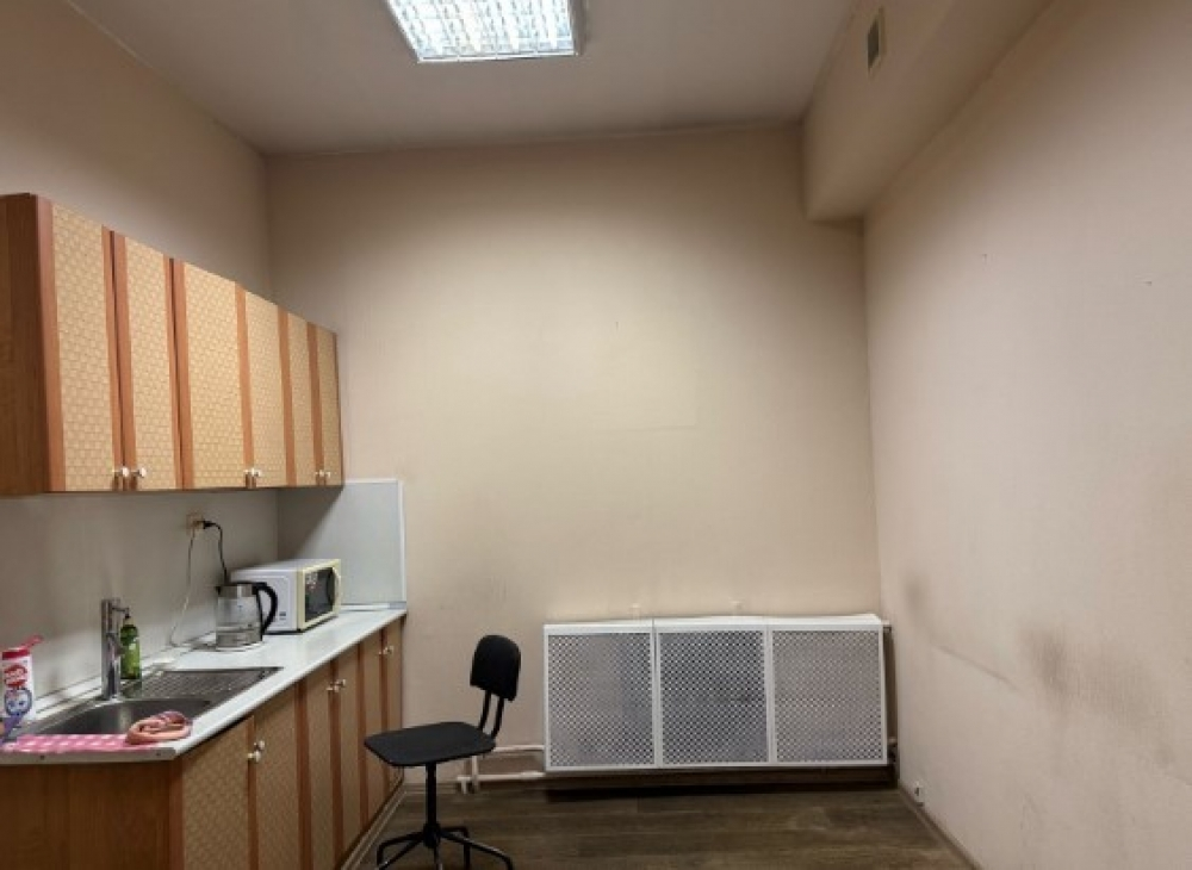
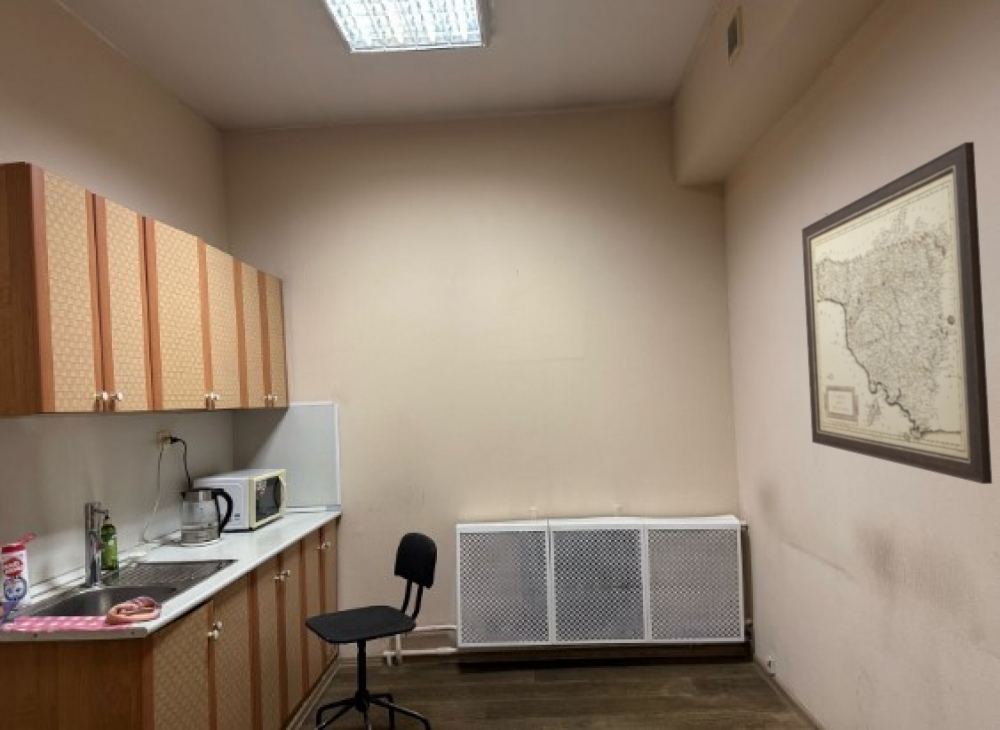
+ wall art (874, 326)
